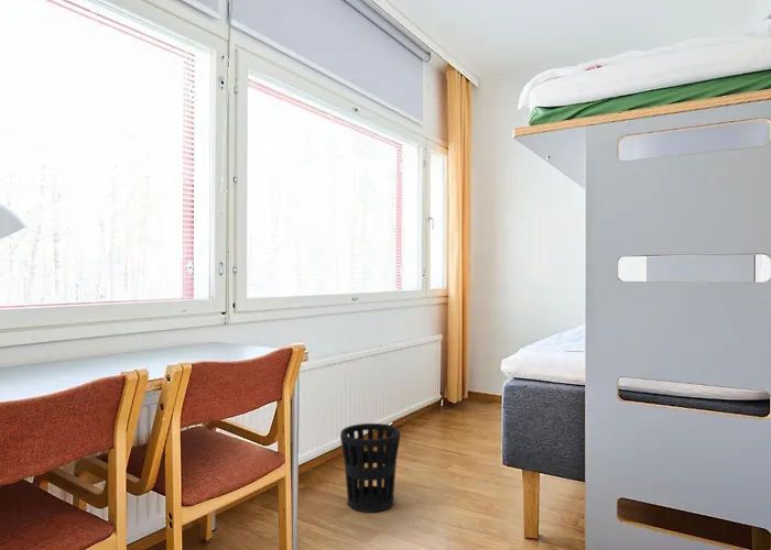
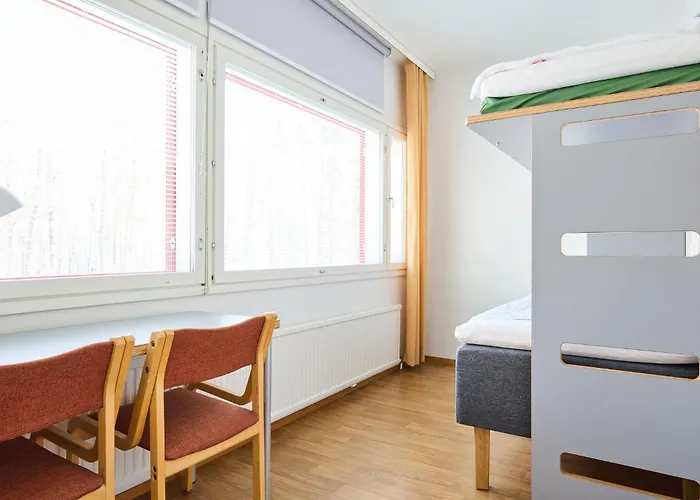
- wastebasket (370, 466)
